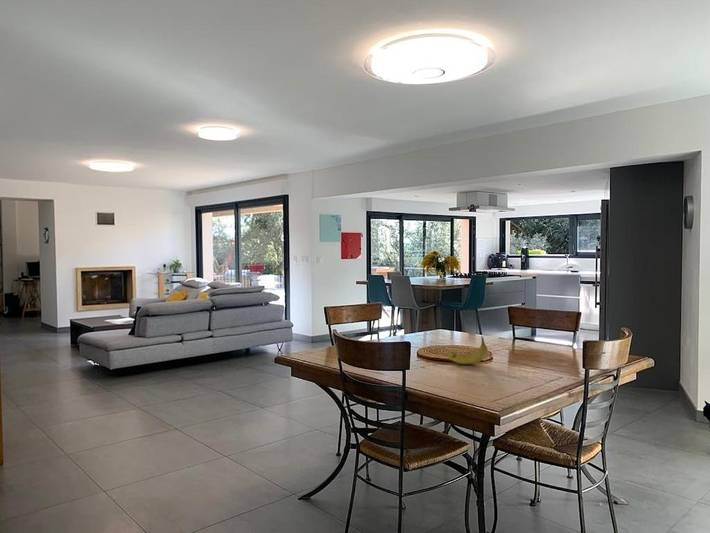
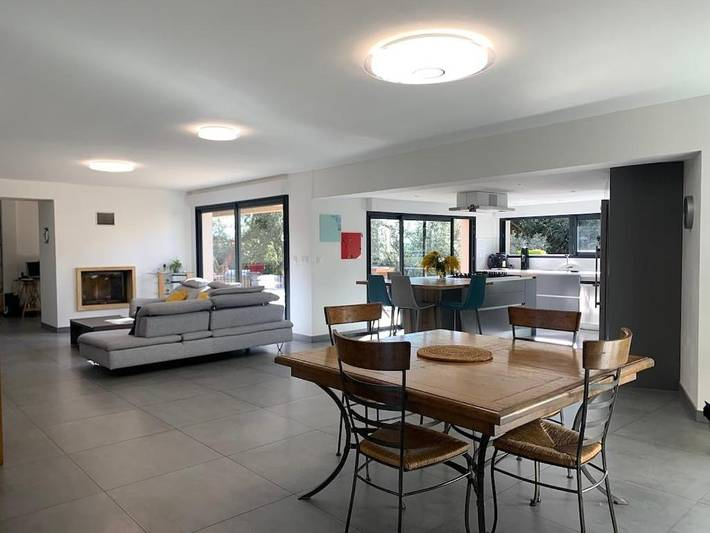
- fruit (466, 355)
